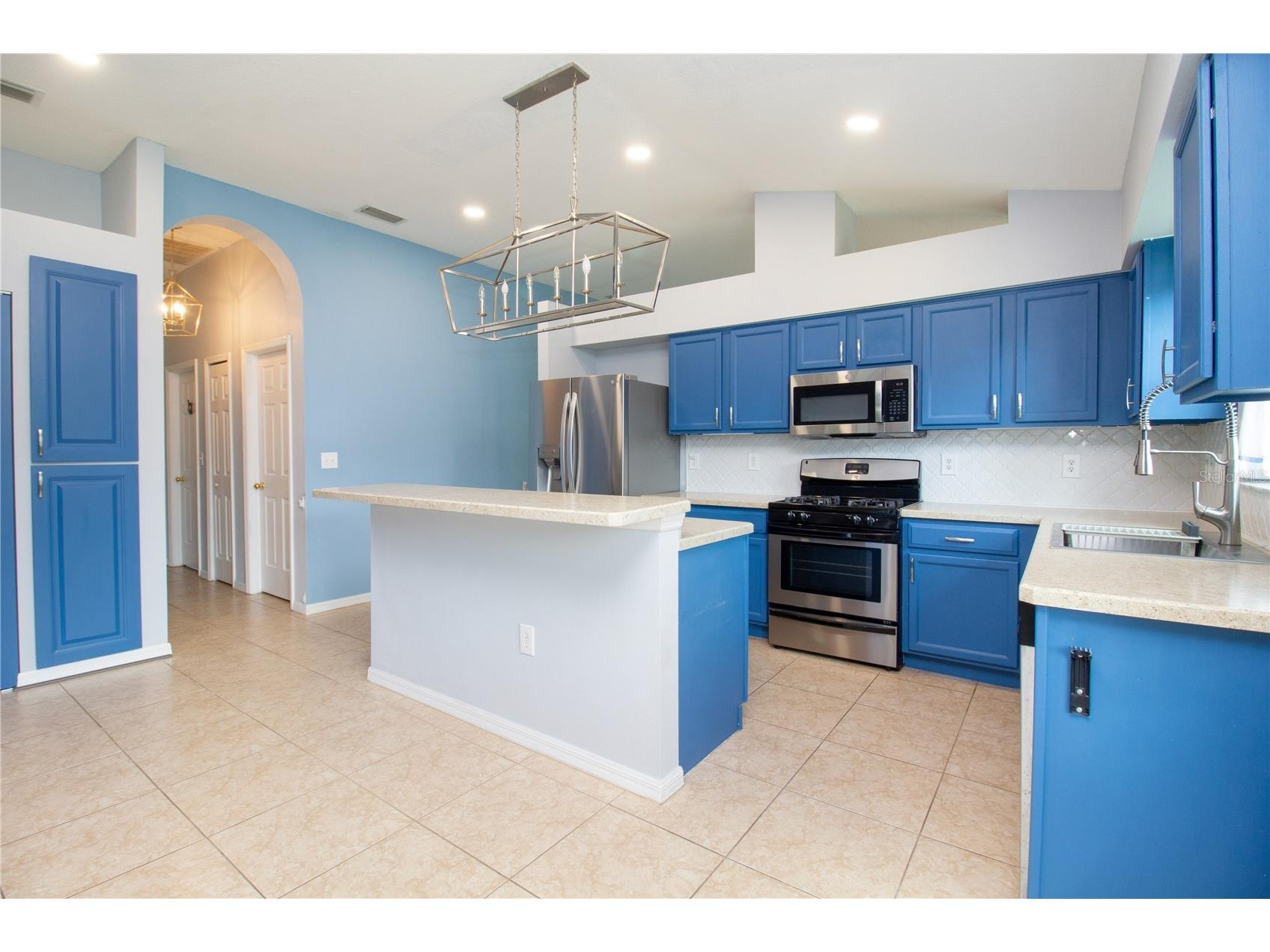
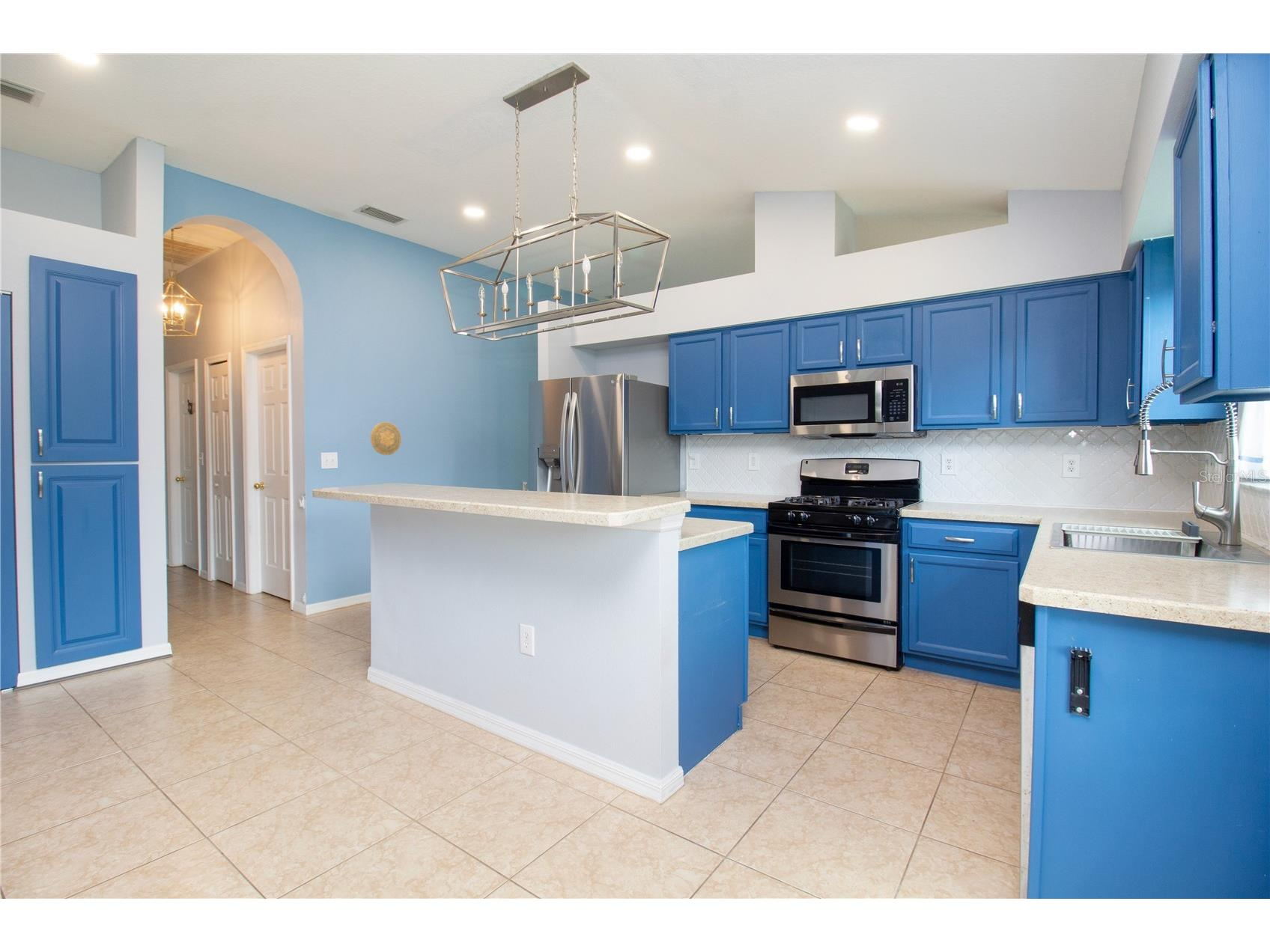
+ decorative plate (386, 439)
